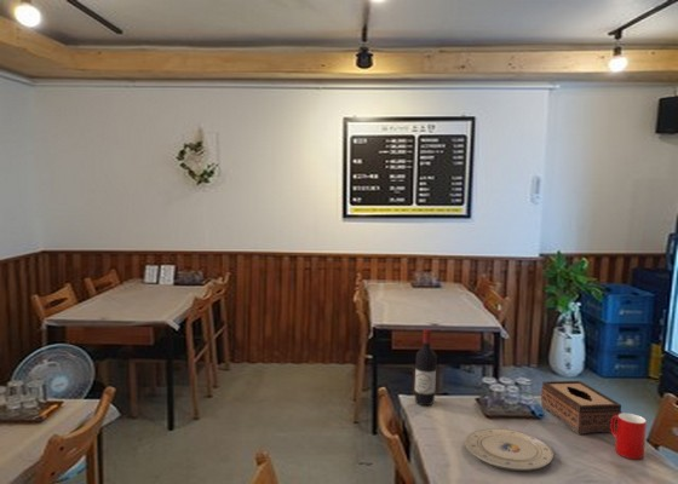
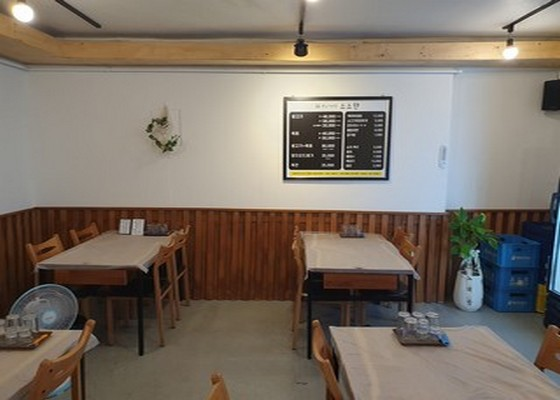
- cup (627, 433)
- tissue box (579, 405)
- plate (507, 449)
- wine bottle (425, 365)
